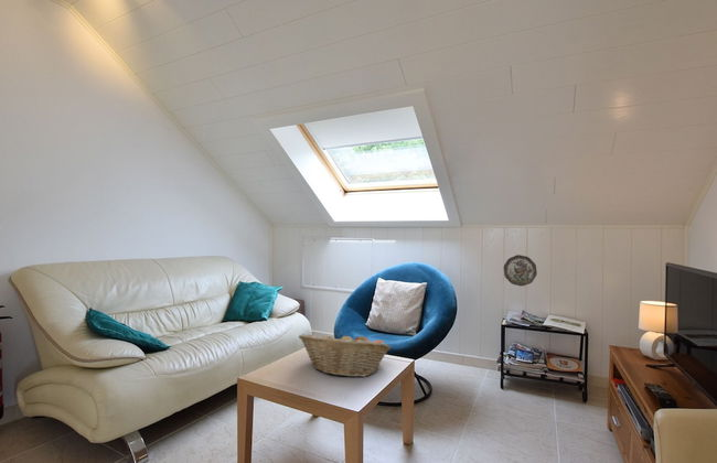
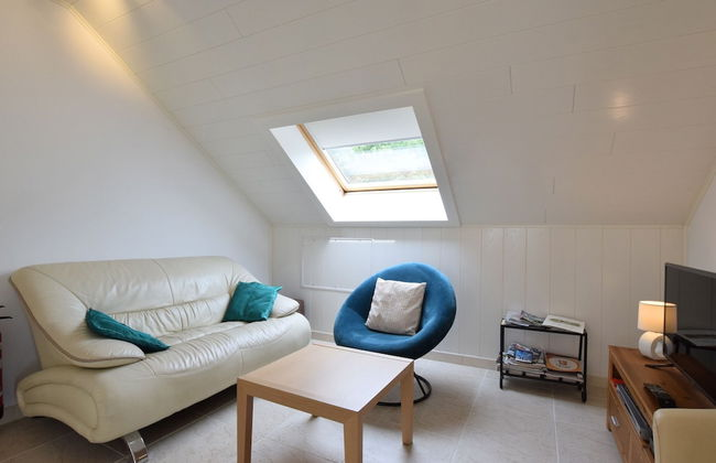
- fruit basket (343, 348)
- decorative plate (520, 270)
